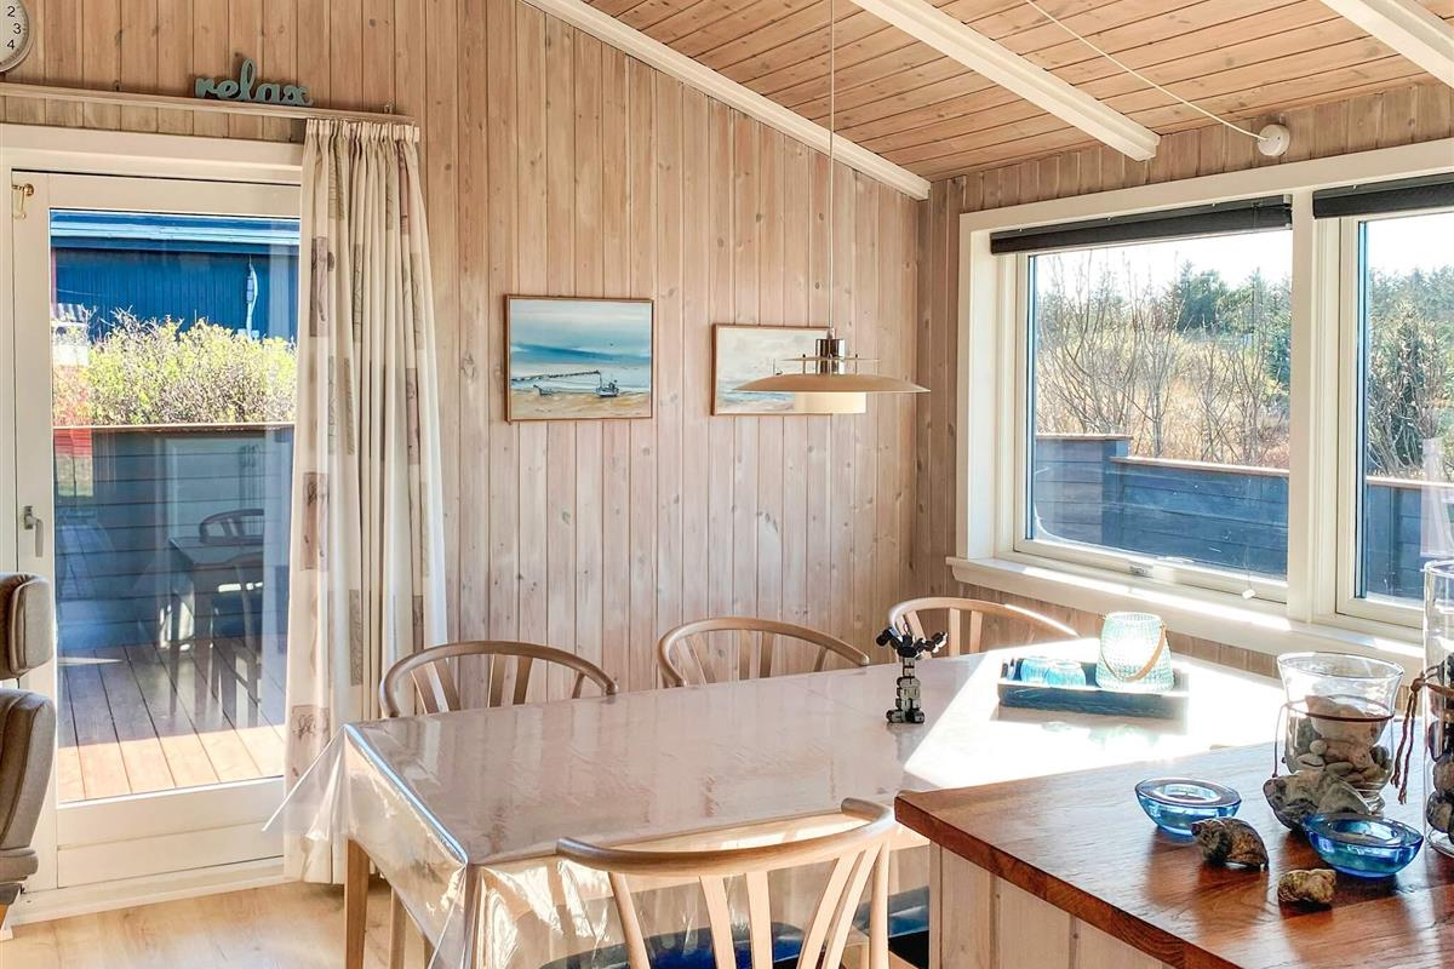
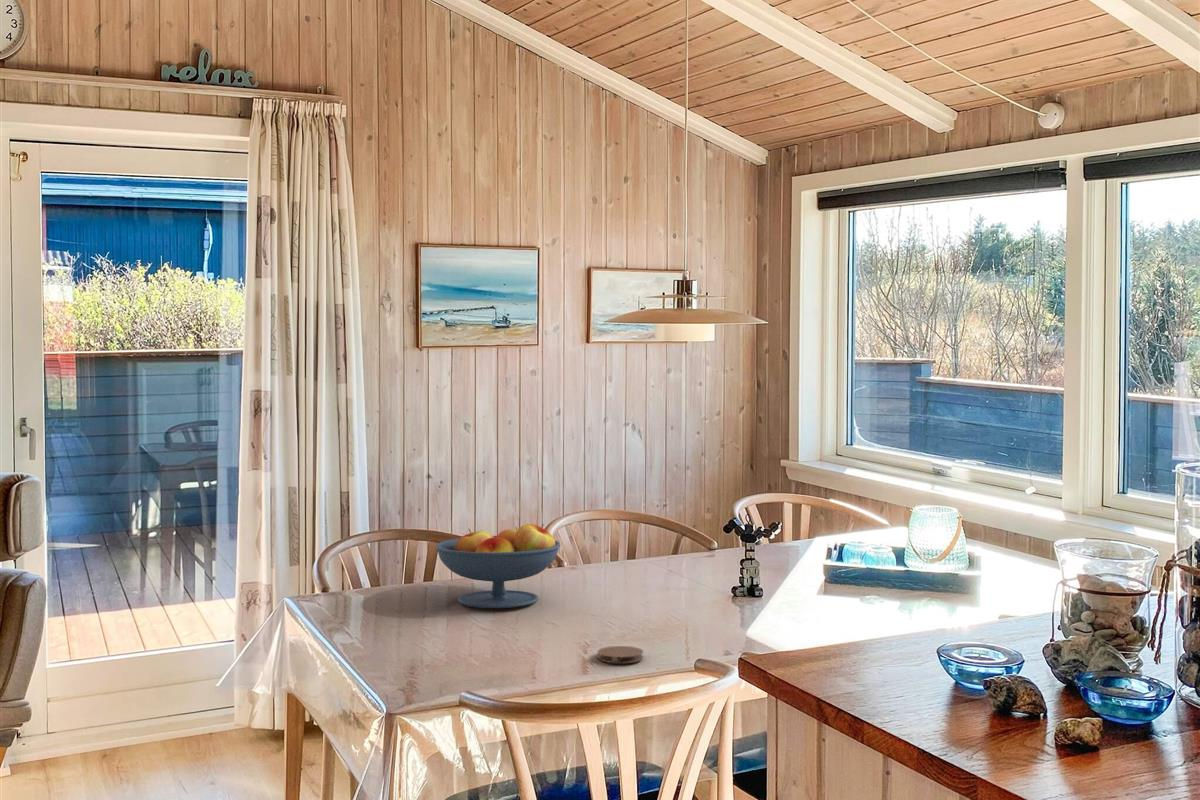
+ fruit bowl (498, 562)
+ coaster (620, 654)
